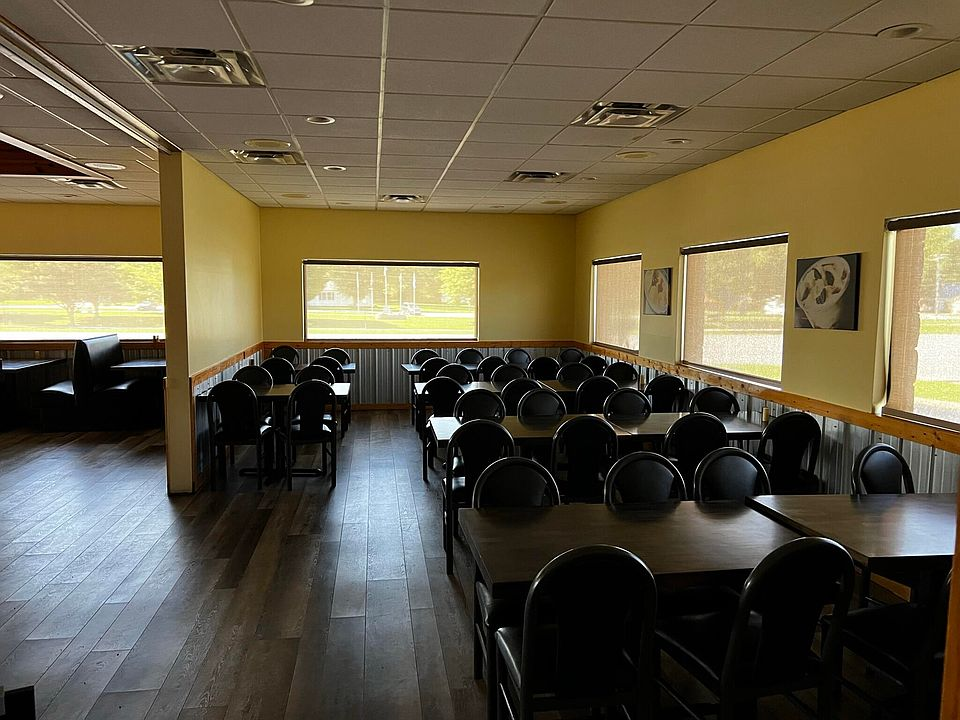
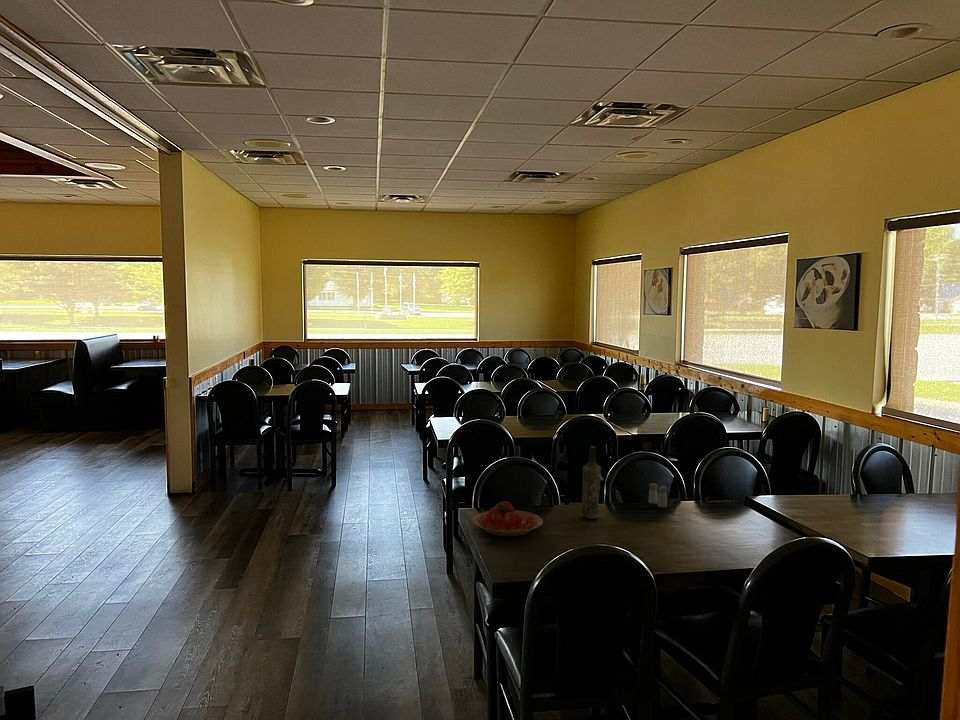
+ bottle (591, 481)
+ plate (507, 516)
+ salt and pepper shaker (658, 495)
